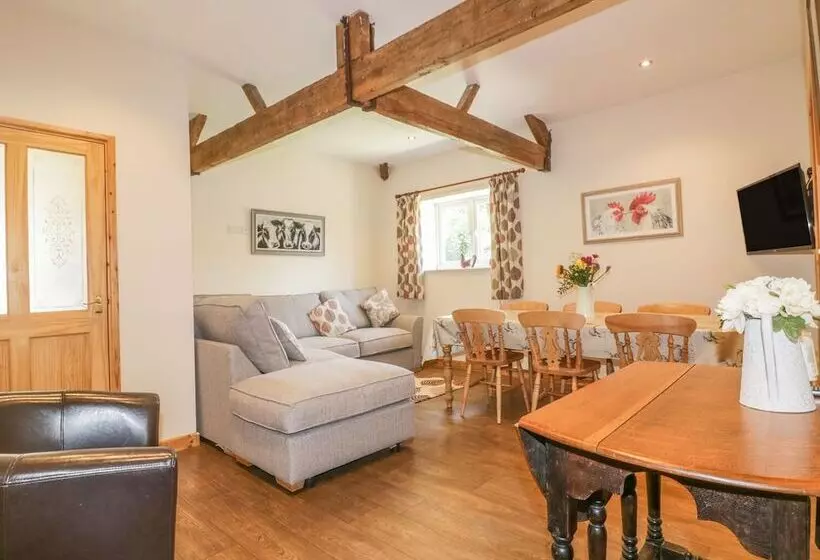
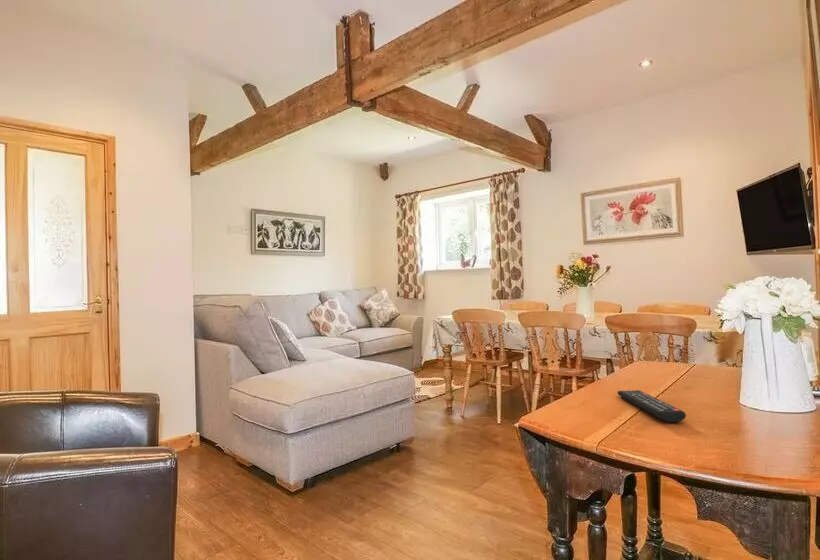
+ remote control (648, 404)
